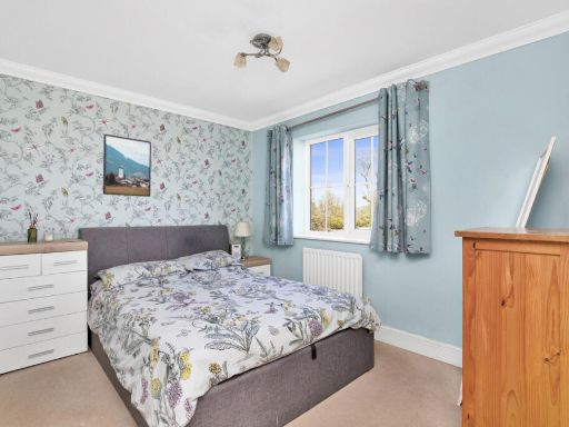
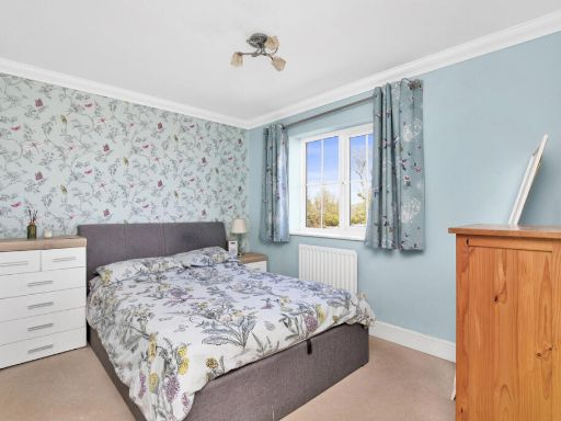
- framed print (128, 167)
